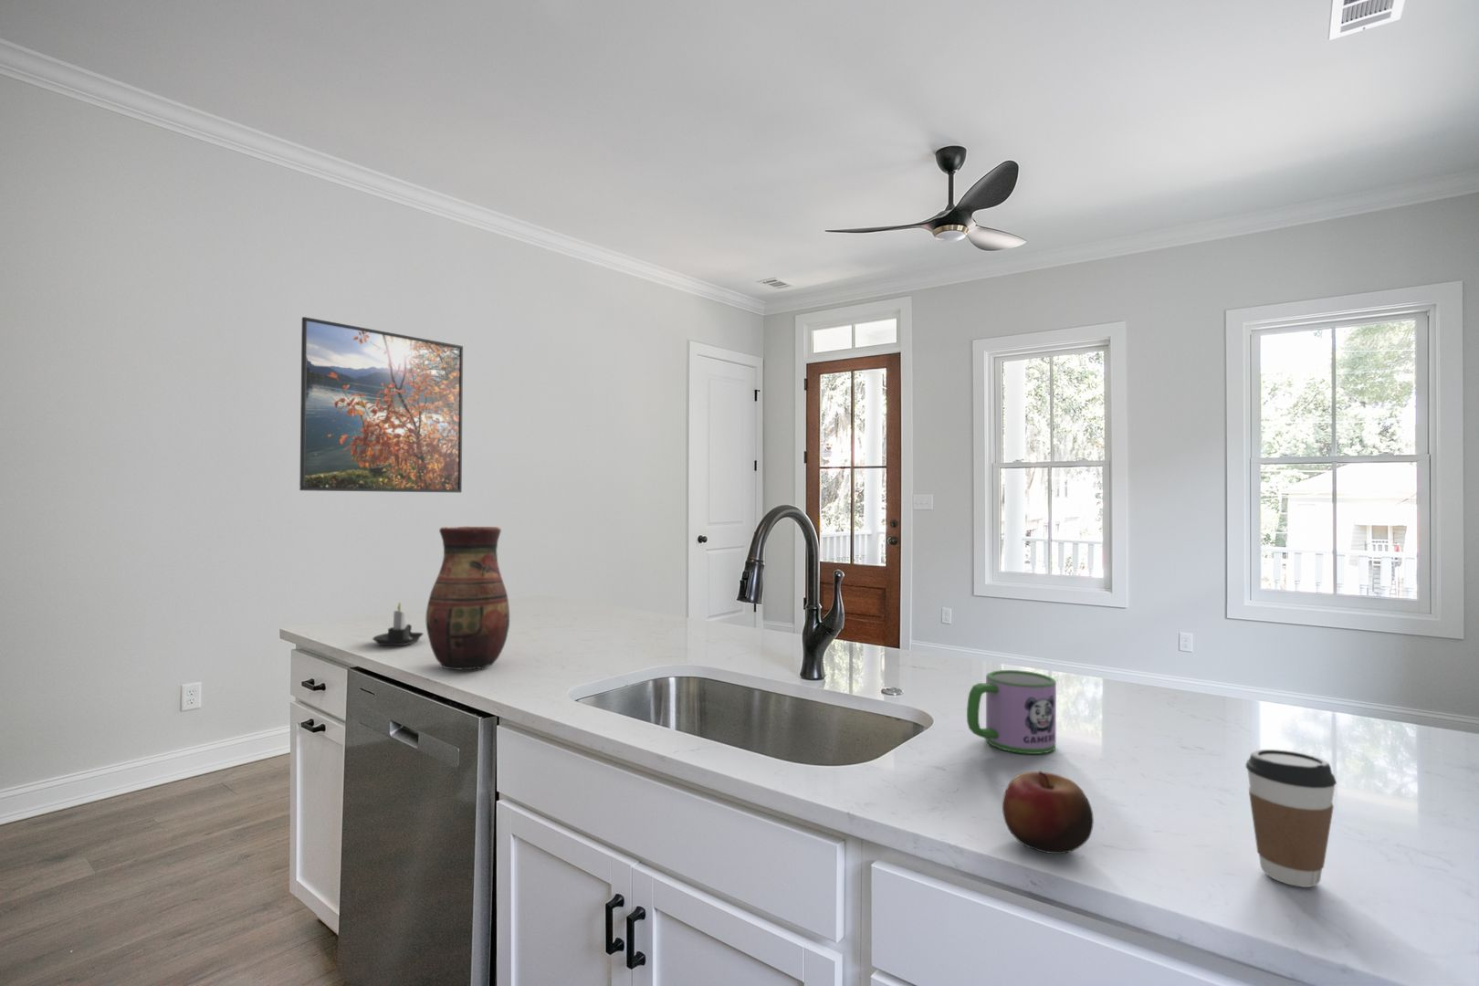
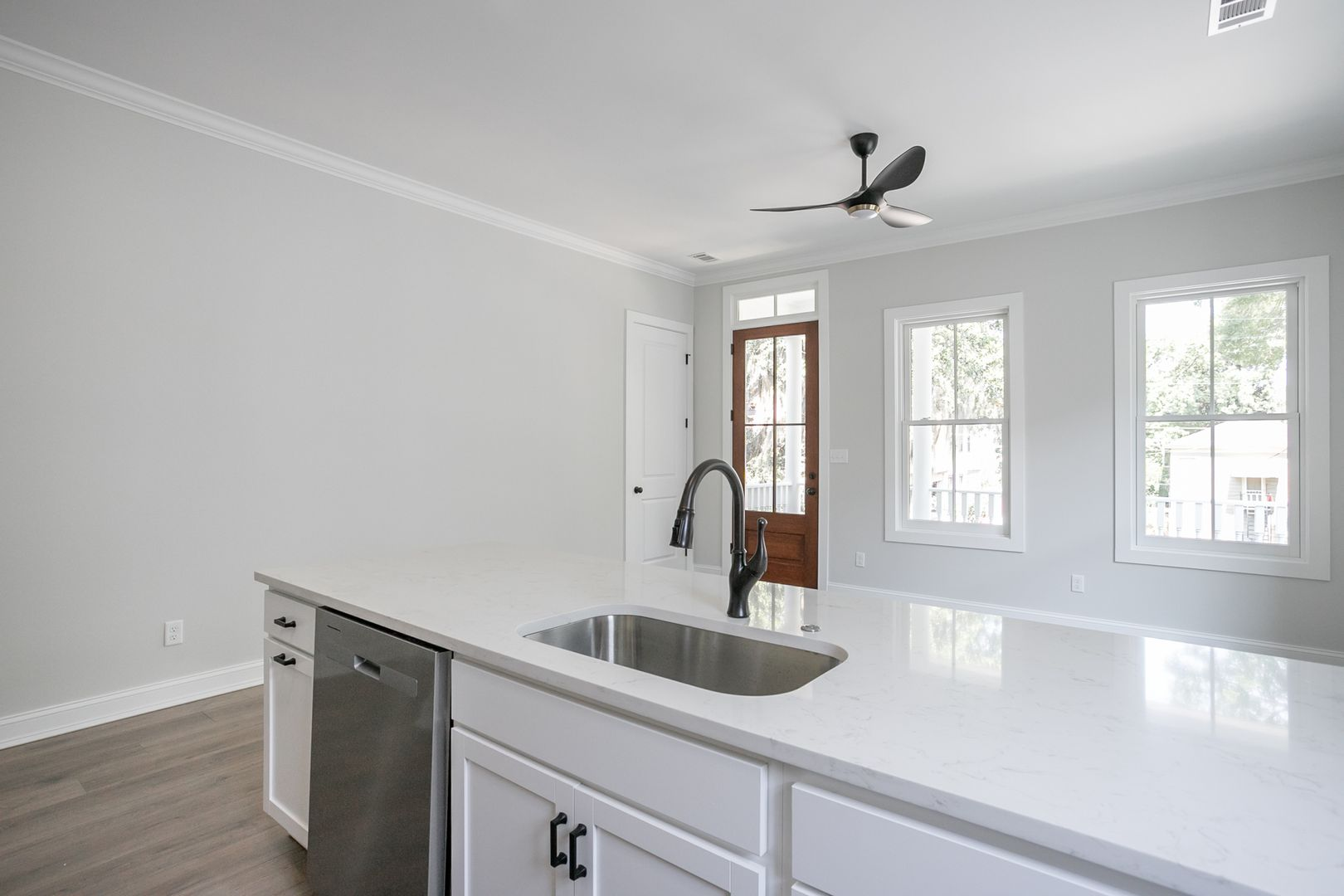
- coffee cup (1289, 817)
- mug (1009, 710)
- apple (1047, 808)
- candle (399, 622)
- vase (469, 596)
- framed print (388, 412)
